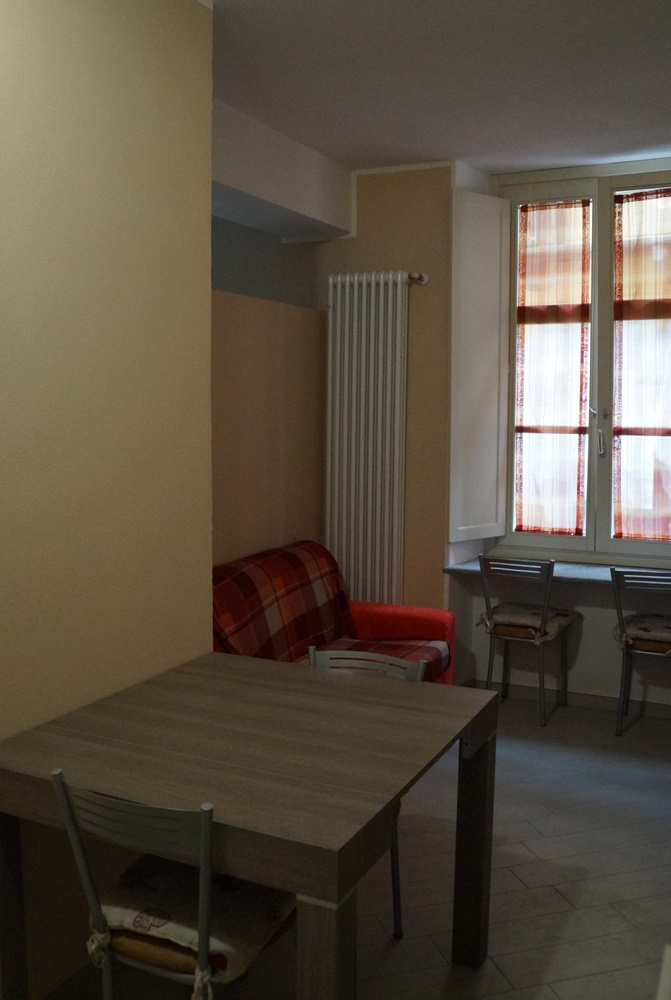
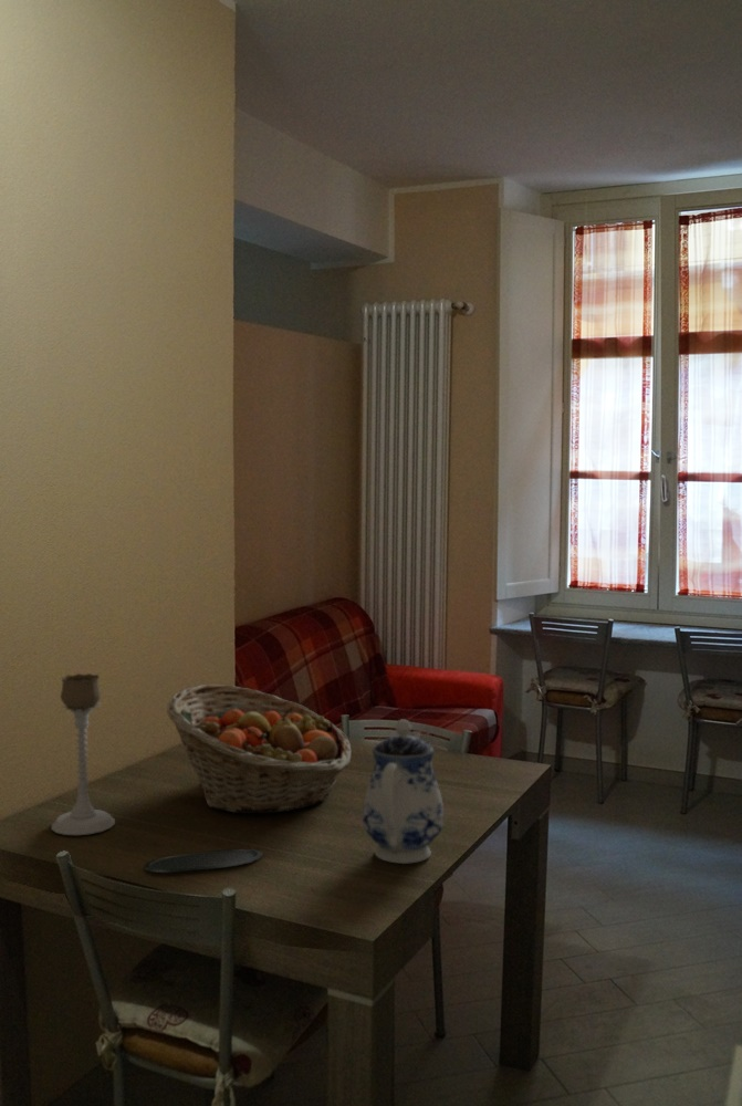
+ teapot (403, 786)
+ fruit basket (261, 742)
+ candle holder (82, 751)
+ oval tray (203, 859)
